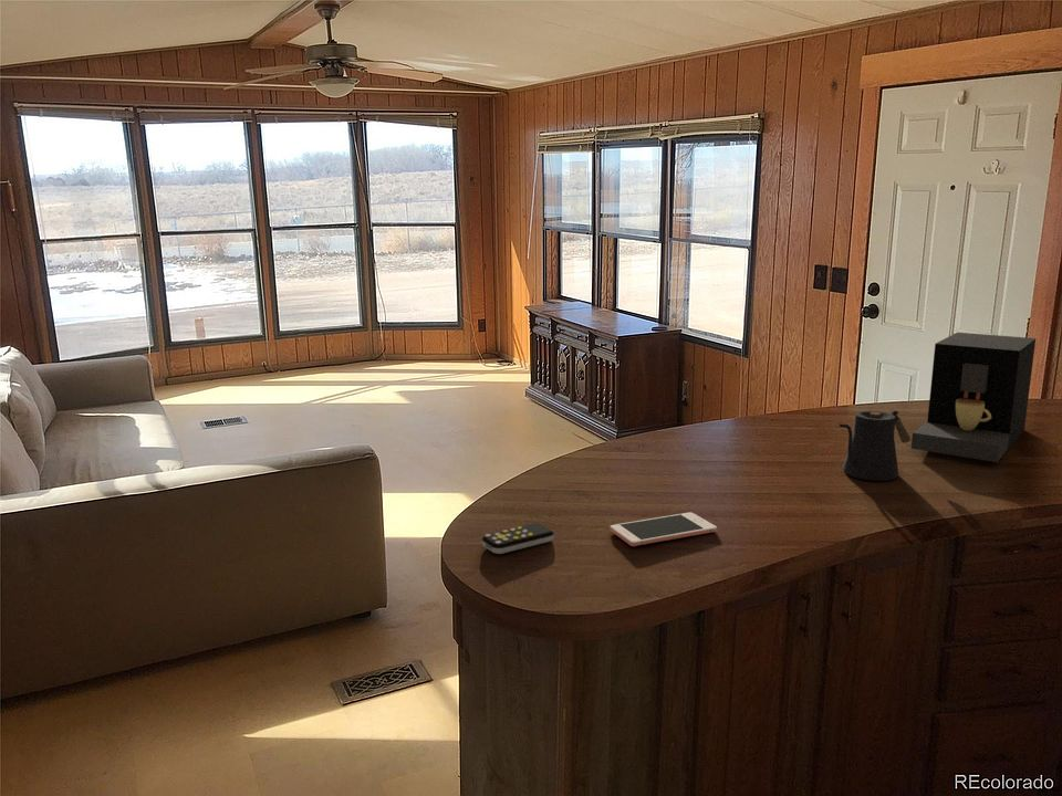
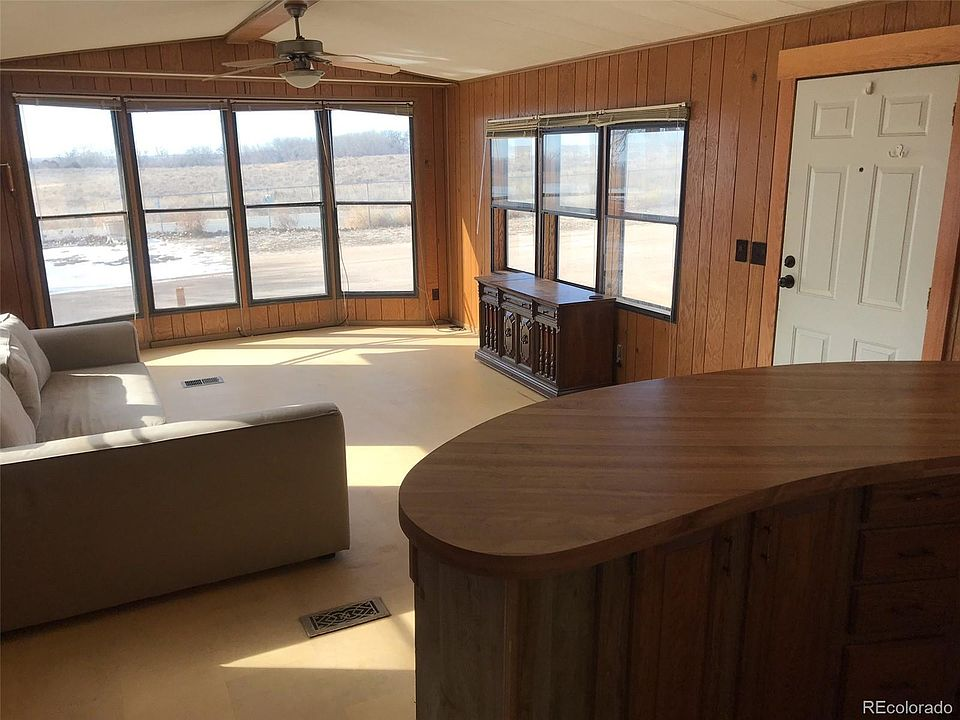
- cell phone (663, 528)
- remote control (518, 537)
- coffee maker (975, 392)
- kettle (874, 442)
